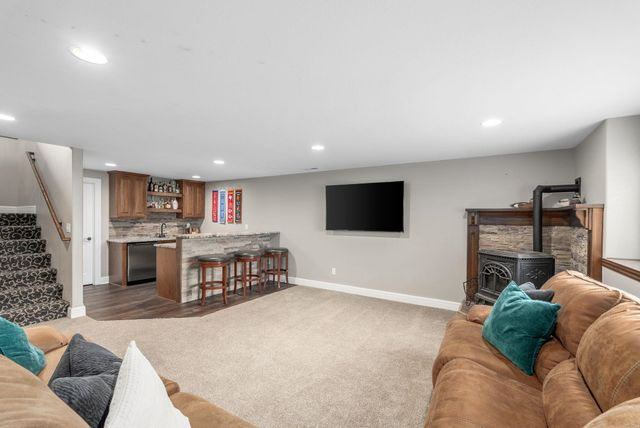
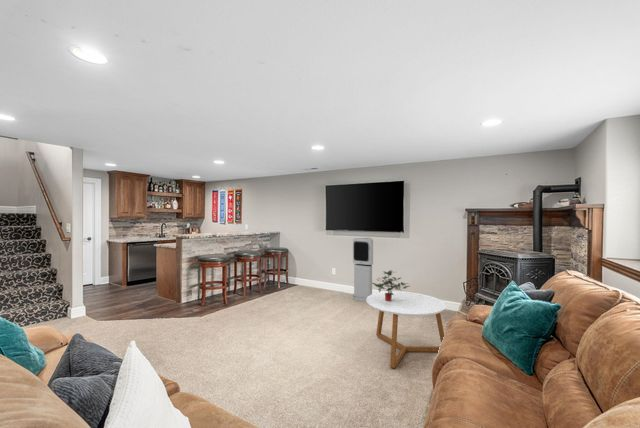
+ potted plant (390, 286)
+ air purifier (365, 268)
+ coffee table (397, 324)
